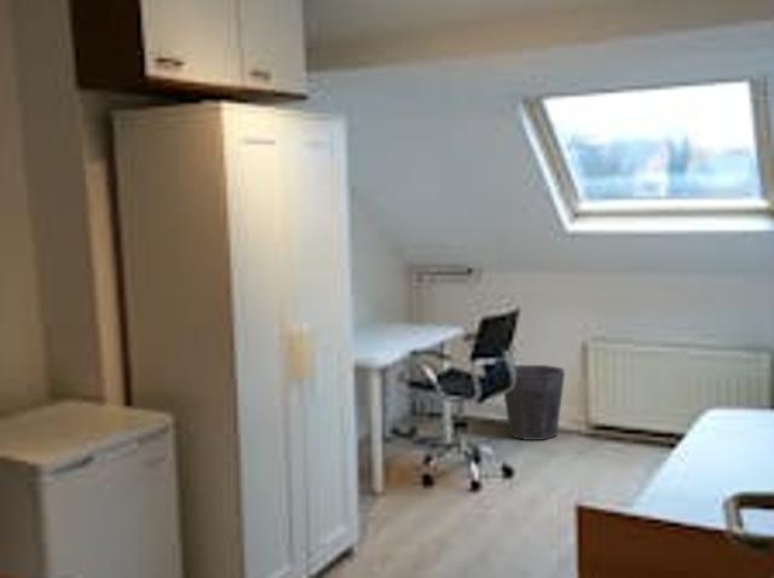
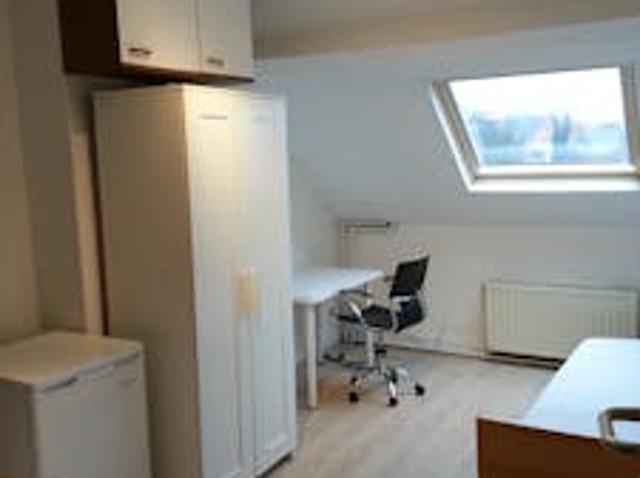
- waste bin (532, 401)
